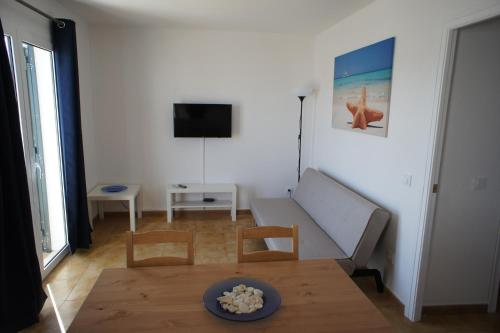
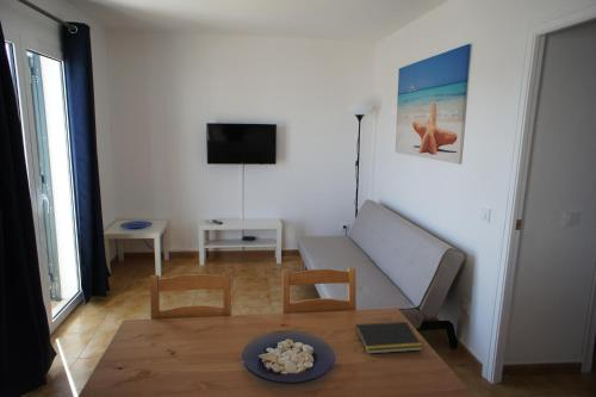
+ notepad (387, 336)
